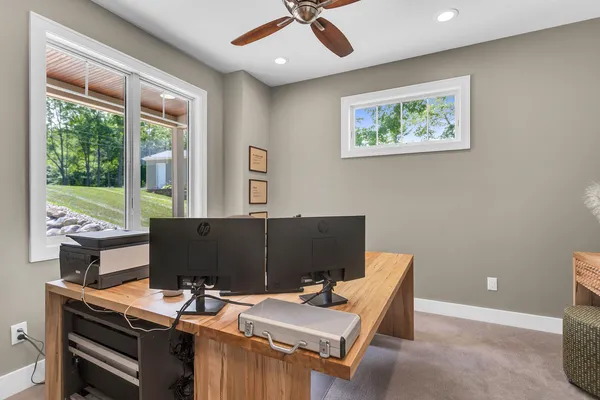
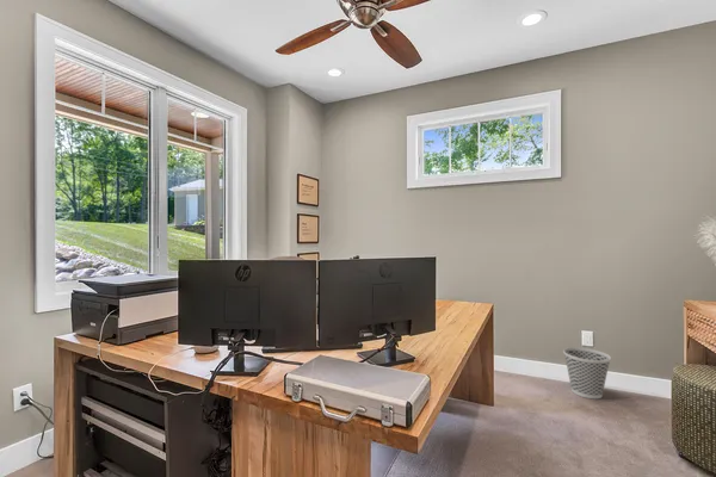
+ wastebasket (586, 372)
